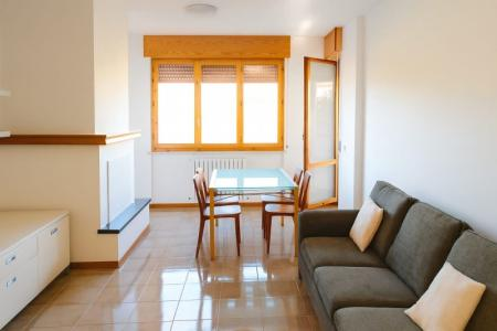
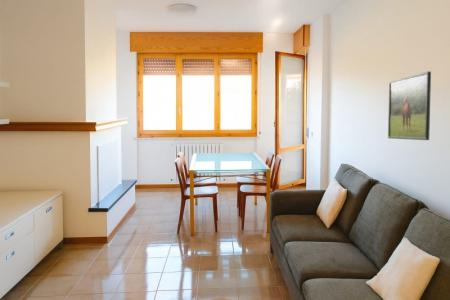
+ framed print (407, 108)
